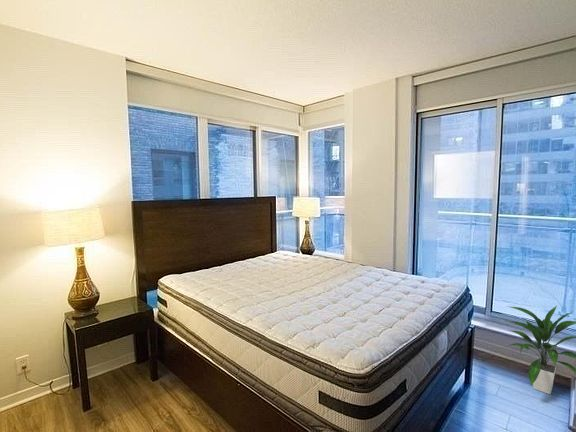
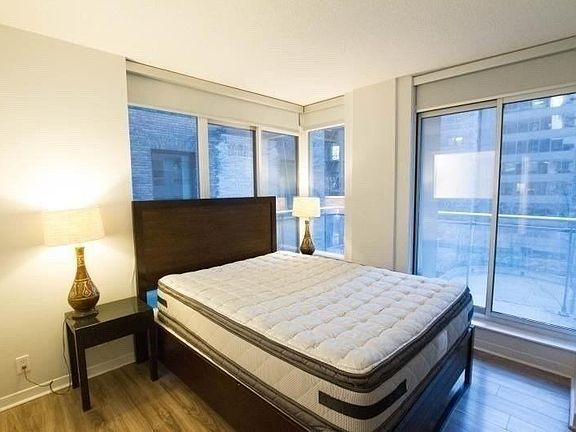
- indoor plant (541, 347)
